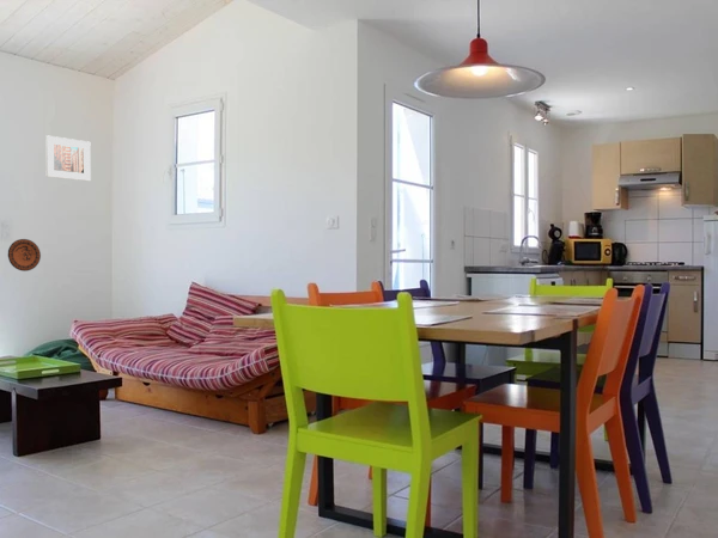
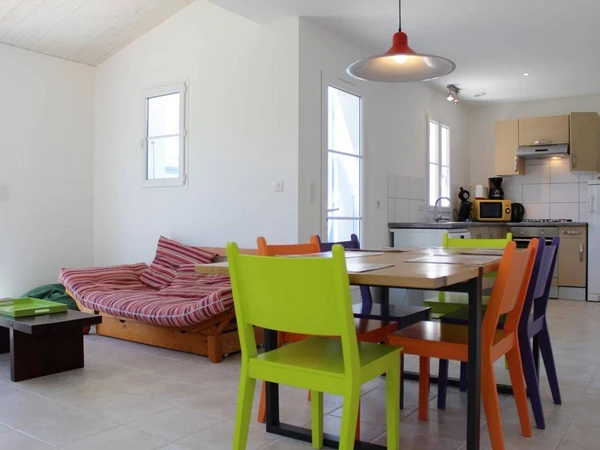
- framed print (68, 158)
- decorative plate (24, 255)
